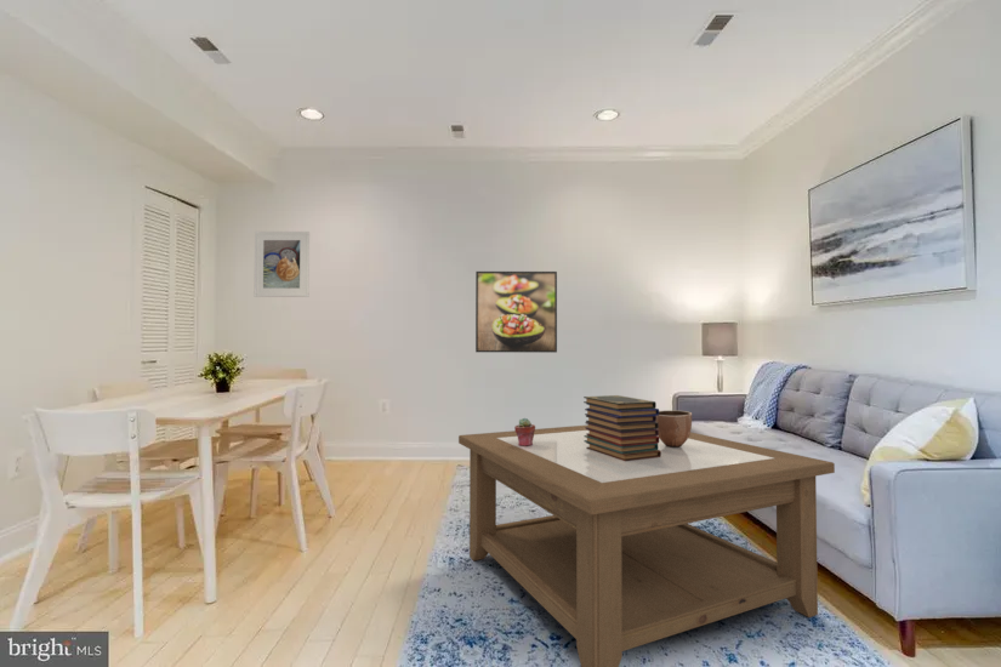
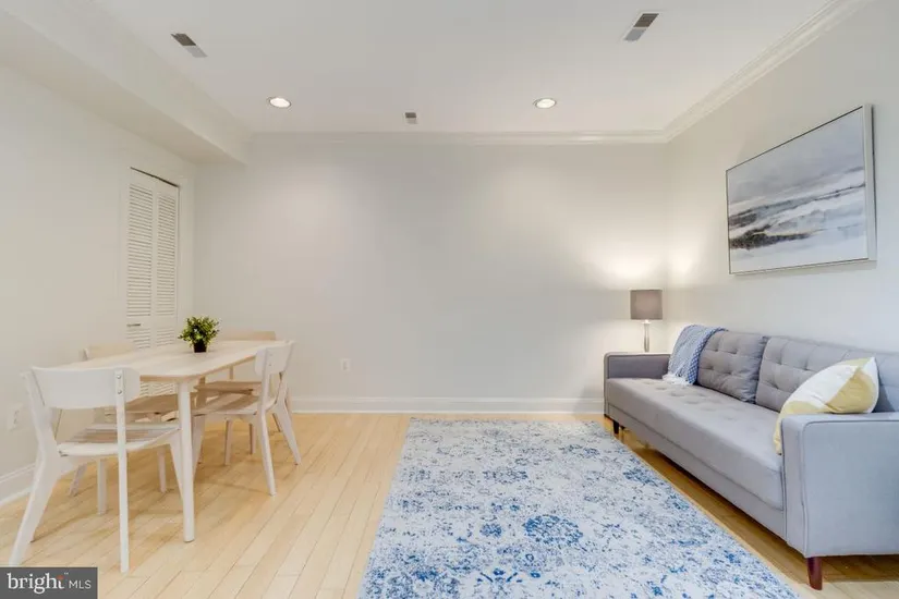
- decorative bowl (672, 428)
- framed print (516, 312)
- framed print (281, 263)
- coffee table (622, 514)
- book stack (619, 424)
- potted succulent (524, 431)
